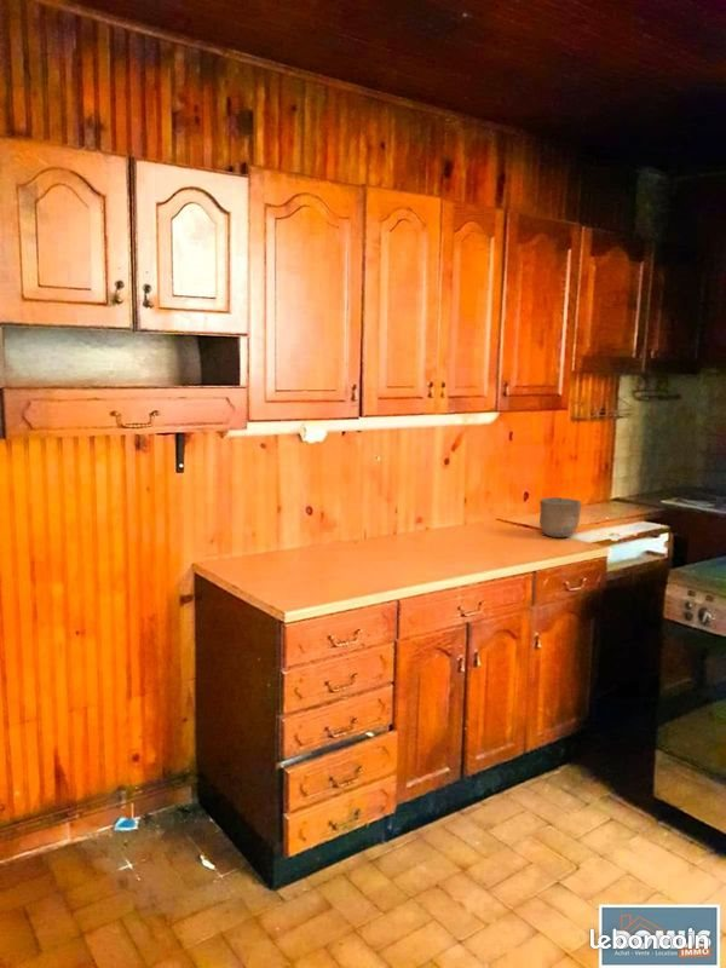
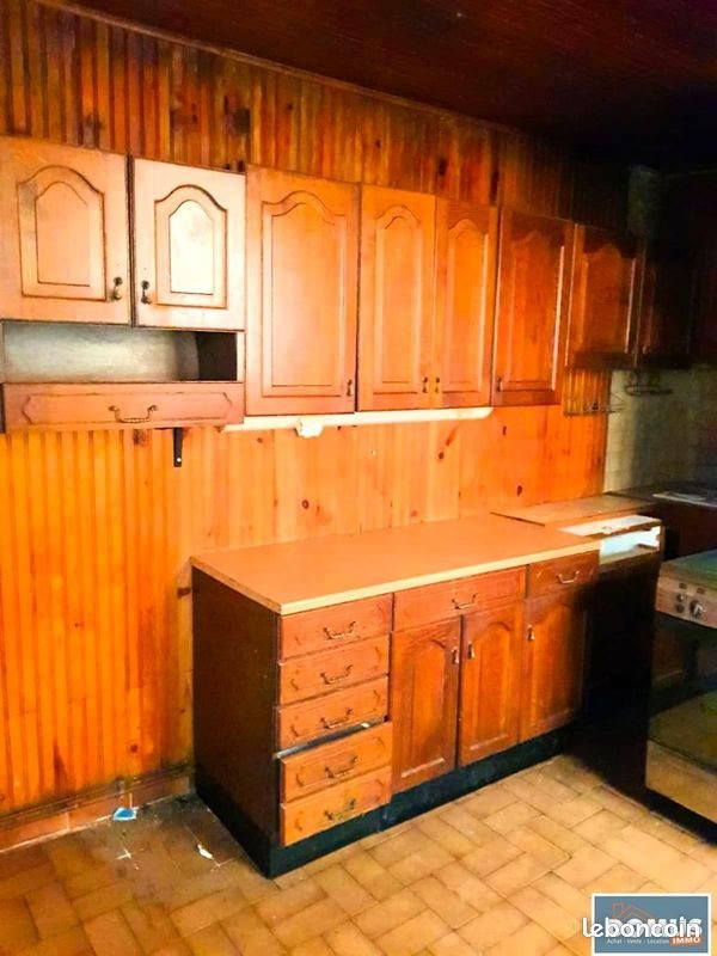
- bowl (559, 518)
